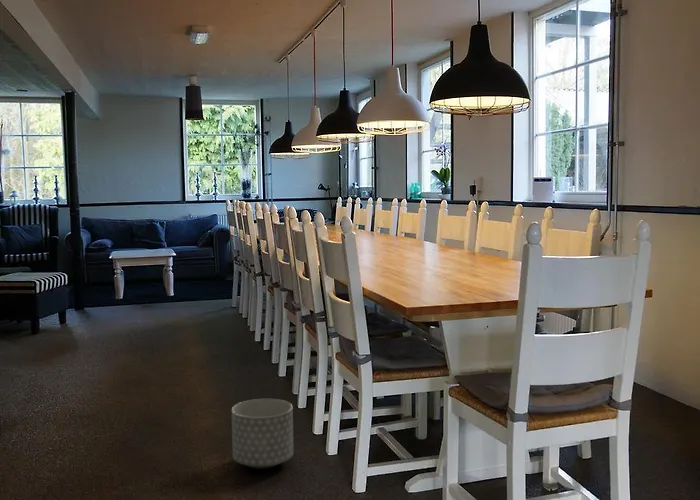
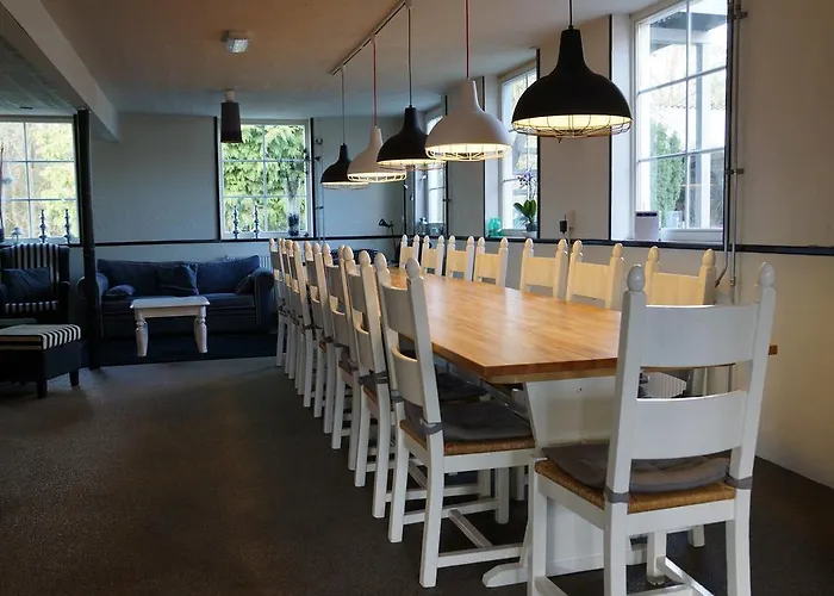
- planter (262, 435)
